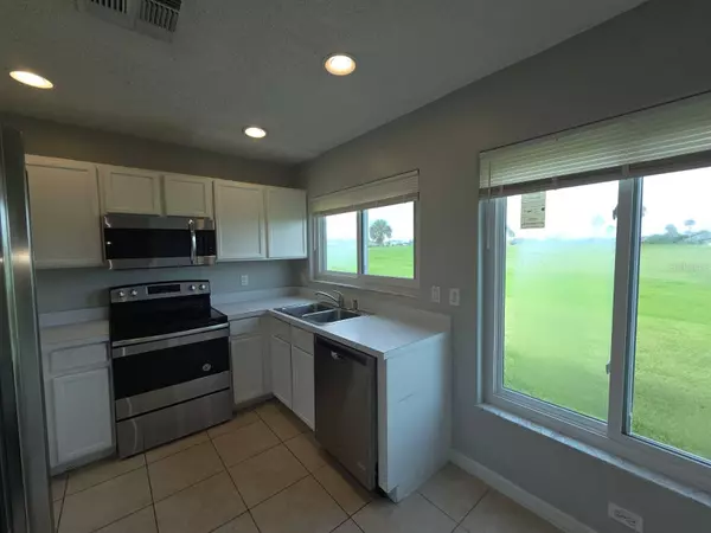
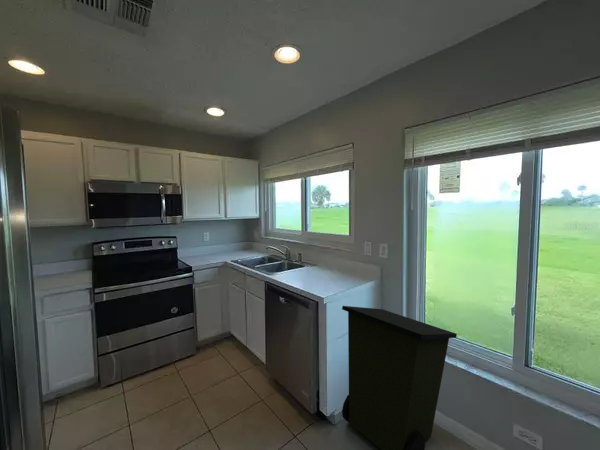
+ trash can (395, 369)
